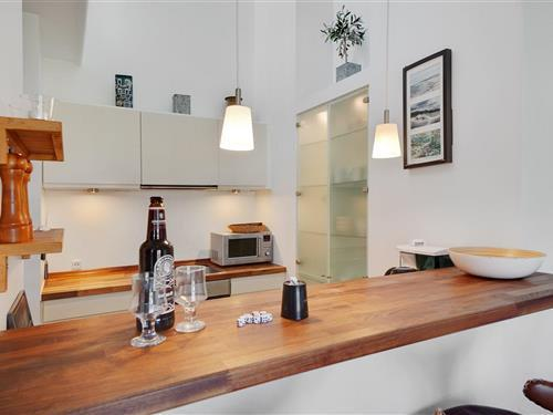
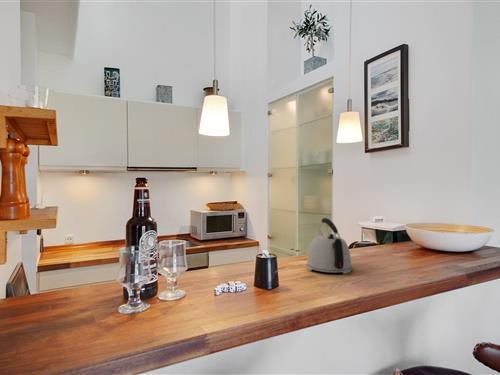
+ kettle (328, 243)
